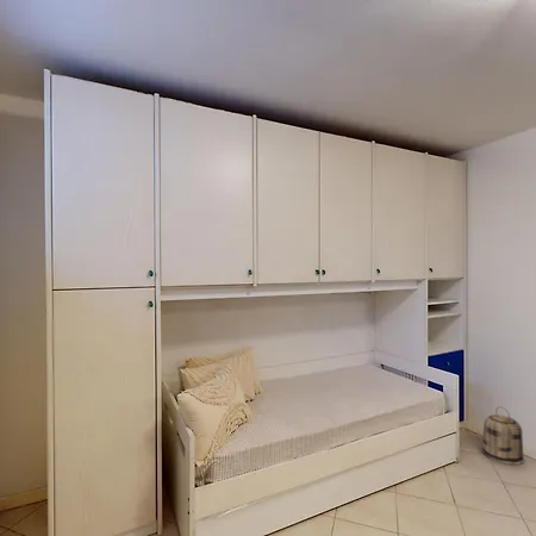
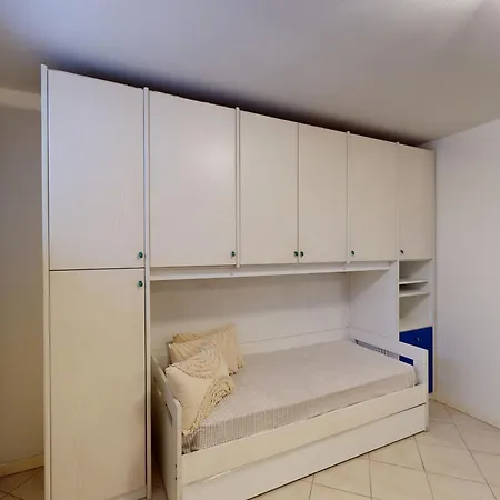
- basket (501, 431)
